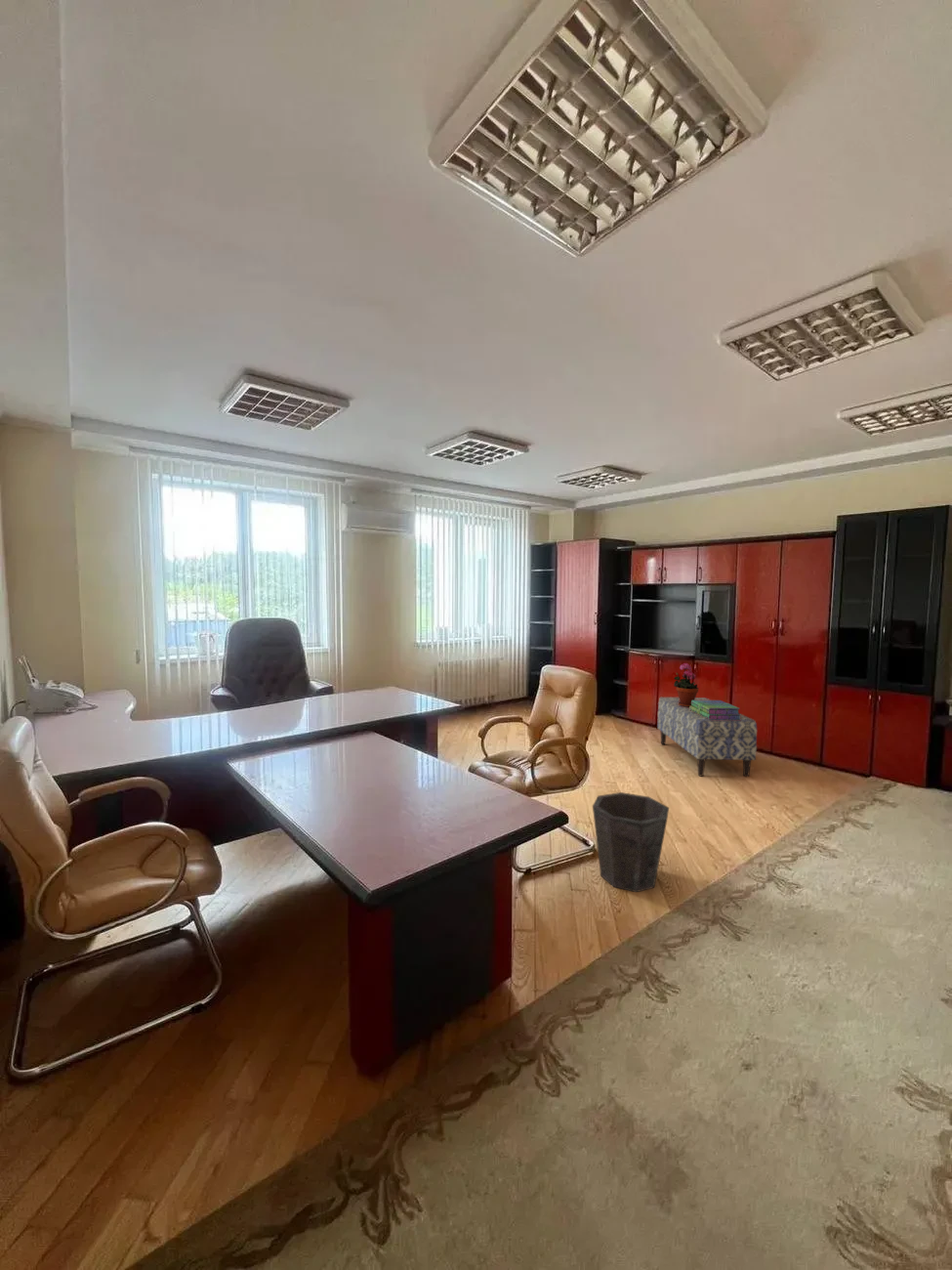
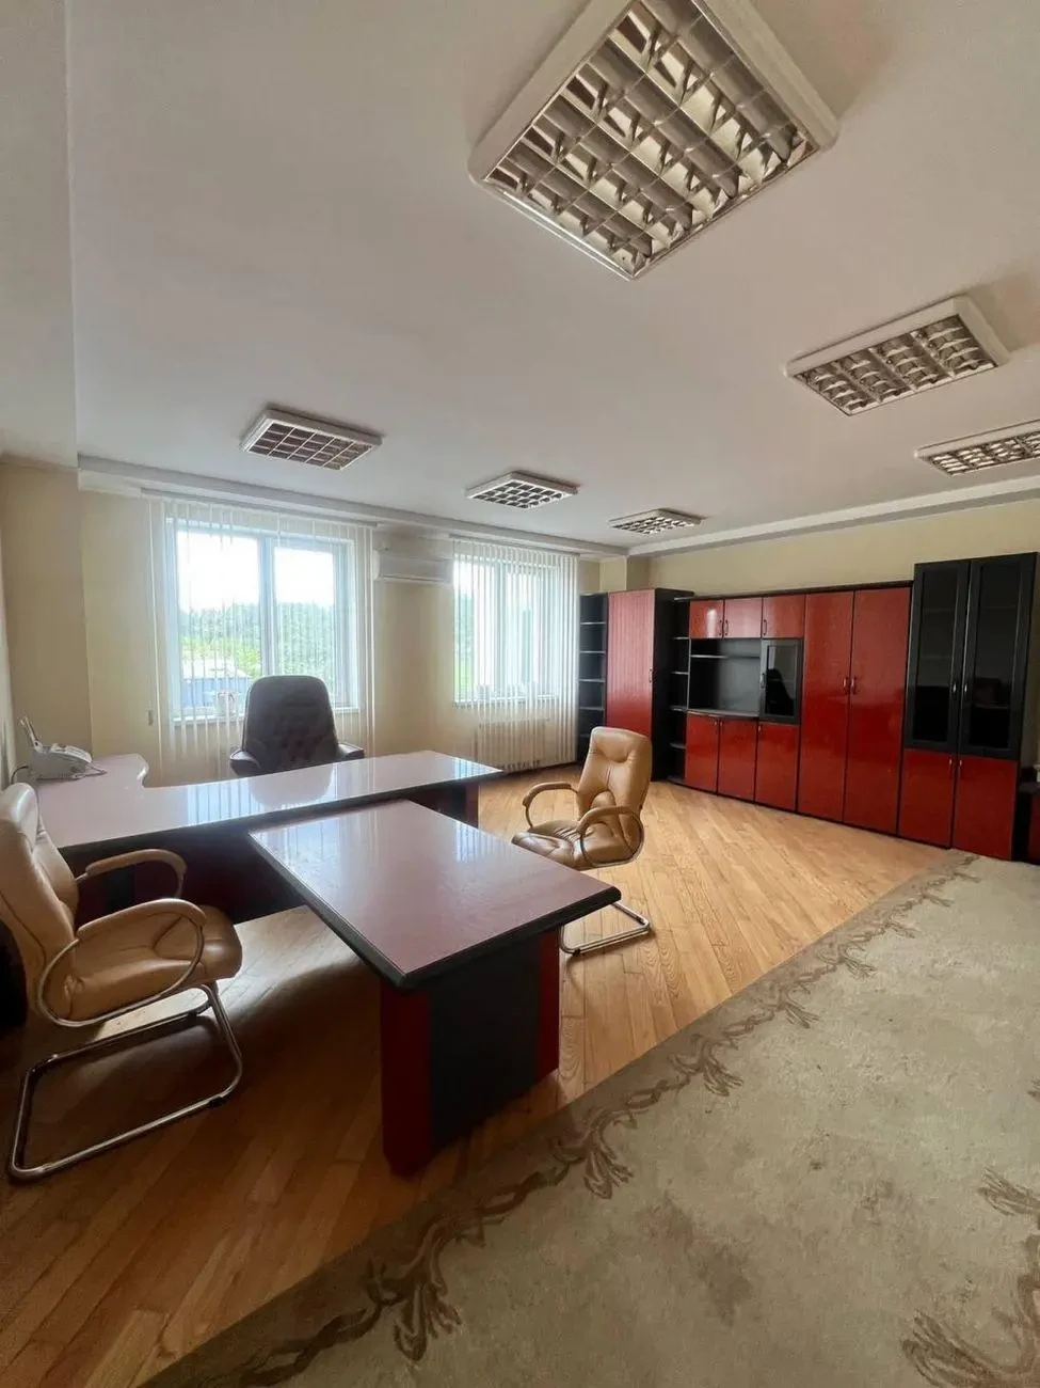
- stack of books (714, 709)
- waste bin (629, 841)
- potted plant (686, 684)
- bench (701, 733)
